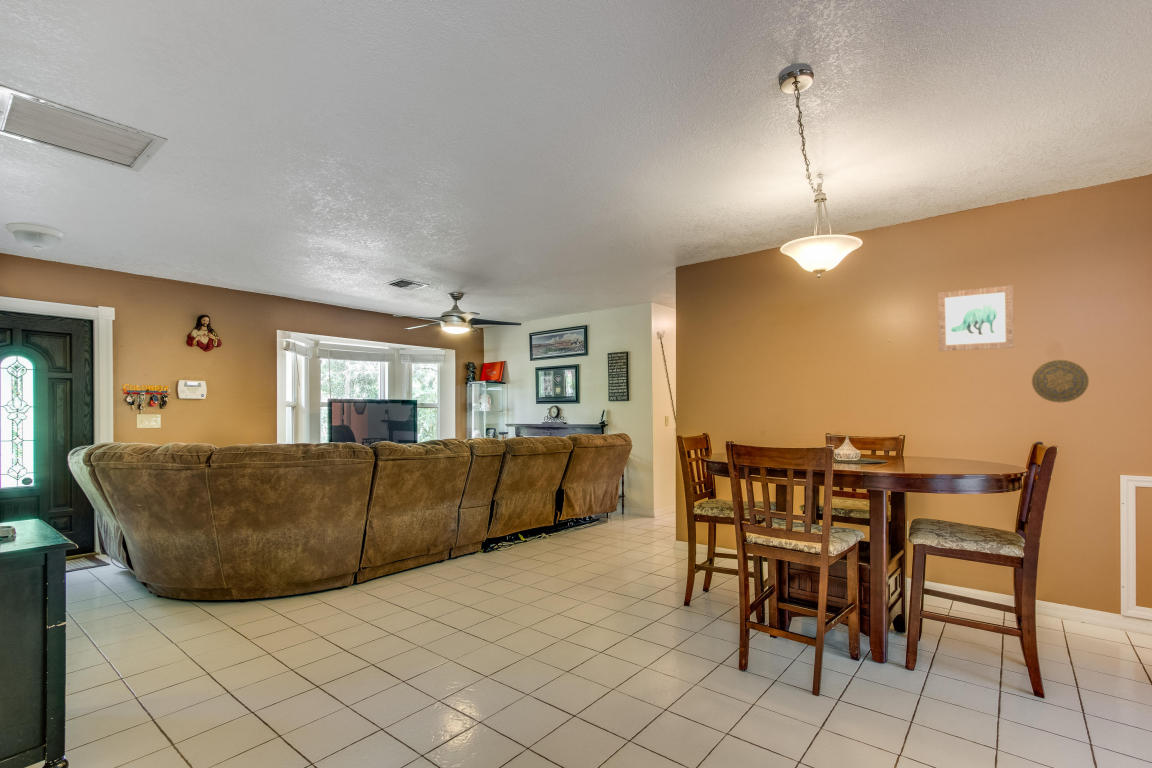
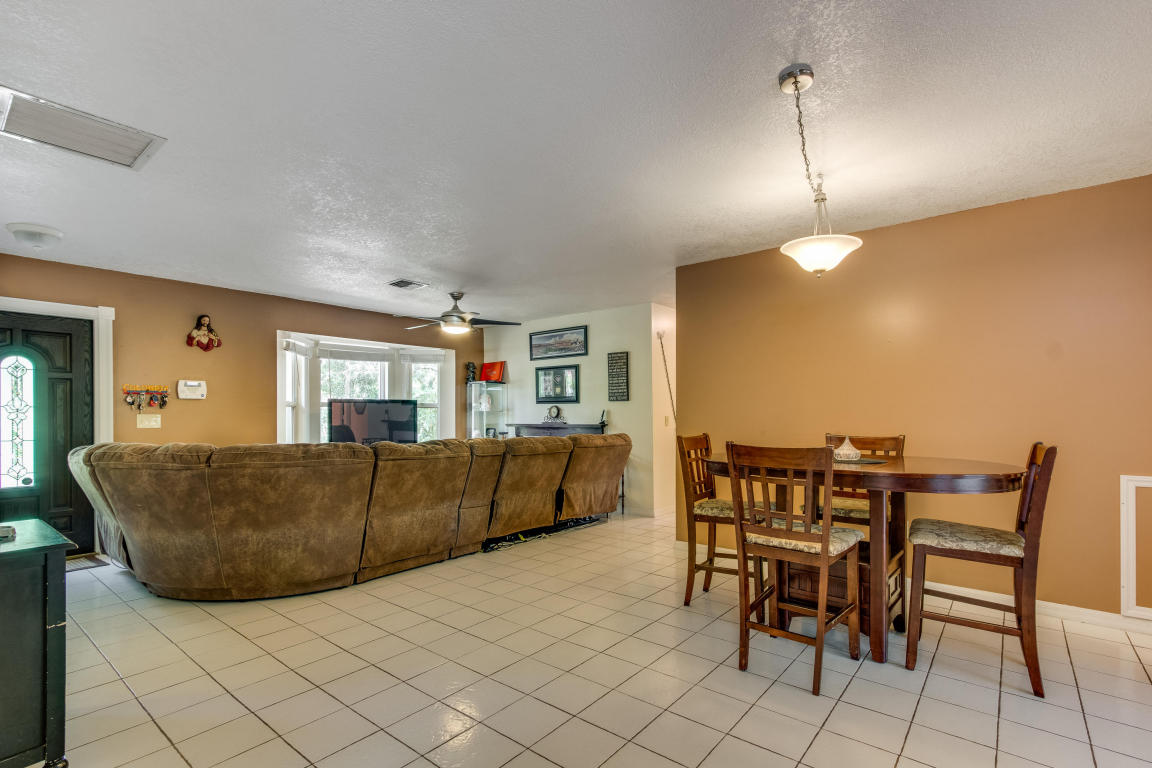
- decorative plate (1059, 381)
- wall art (974, 319)
